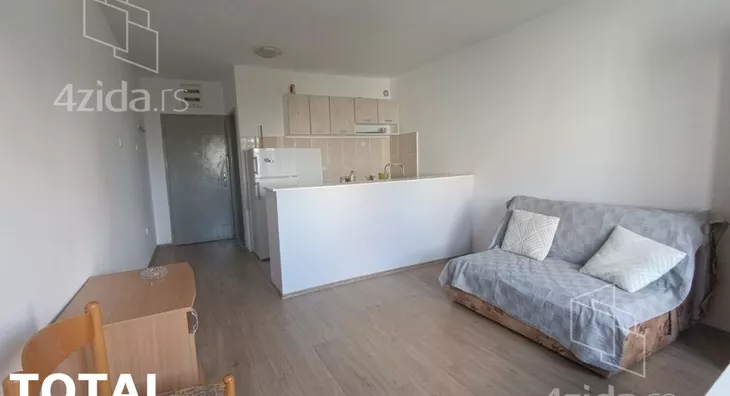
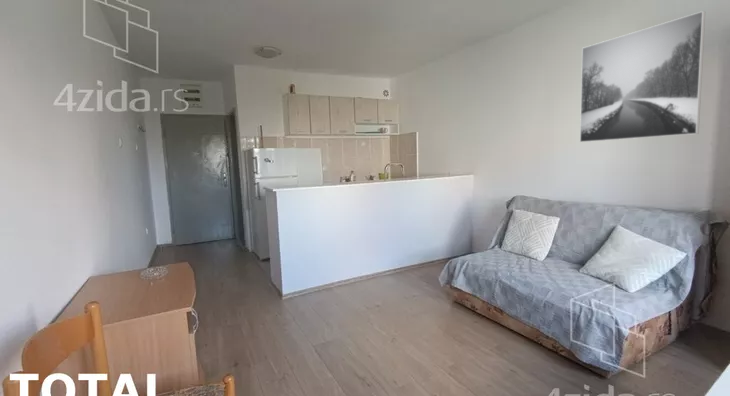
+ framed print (633, 86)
